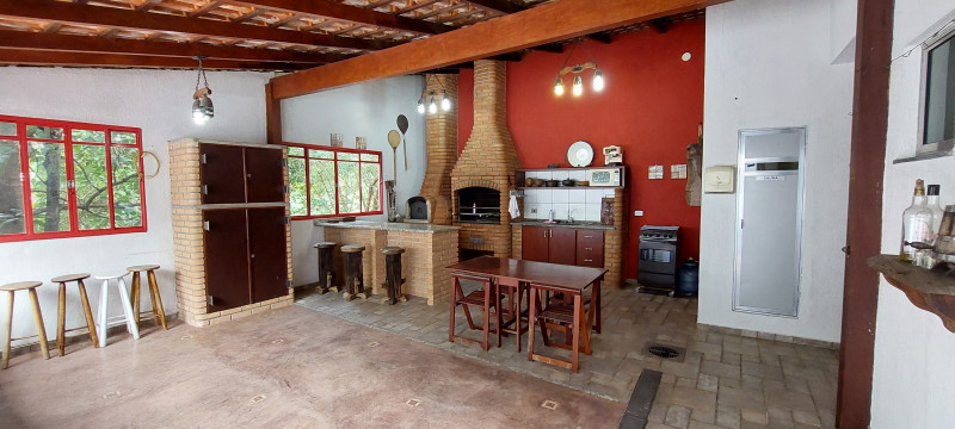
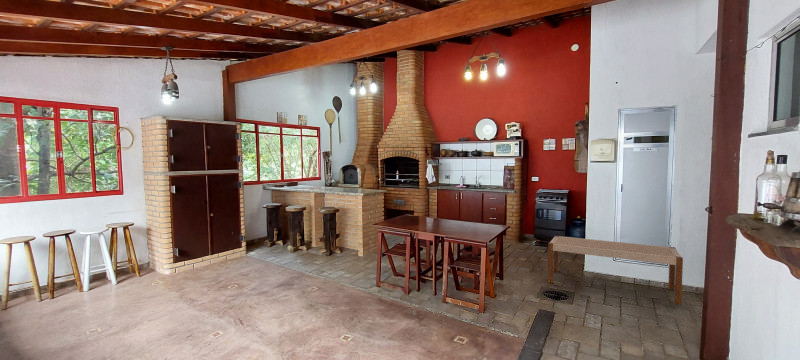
+ bench (612, 257)
